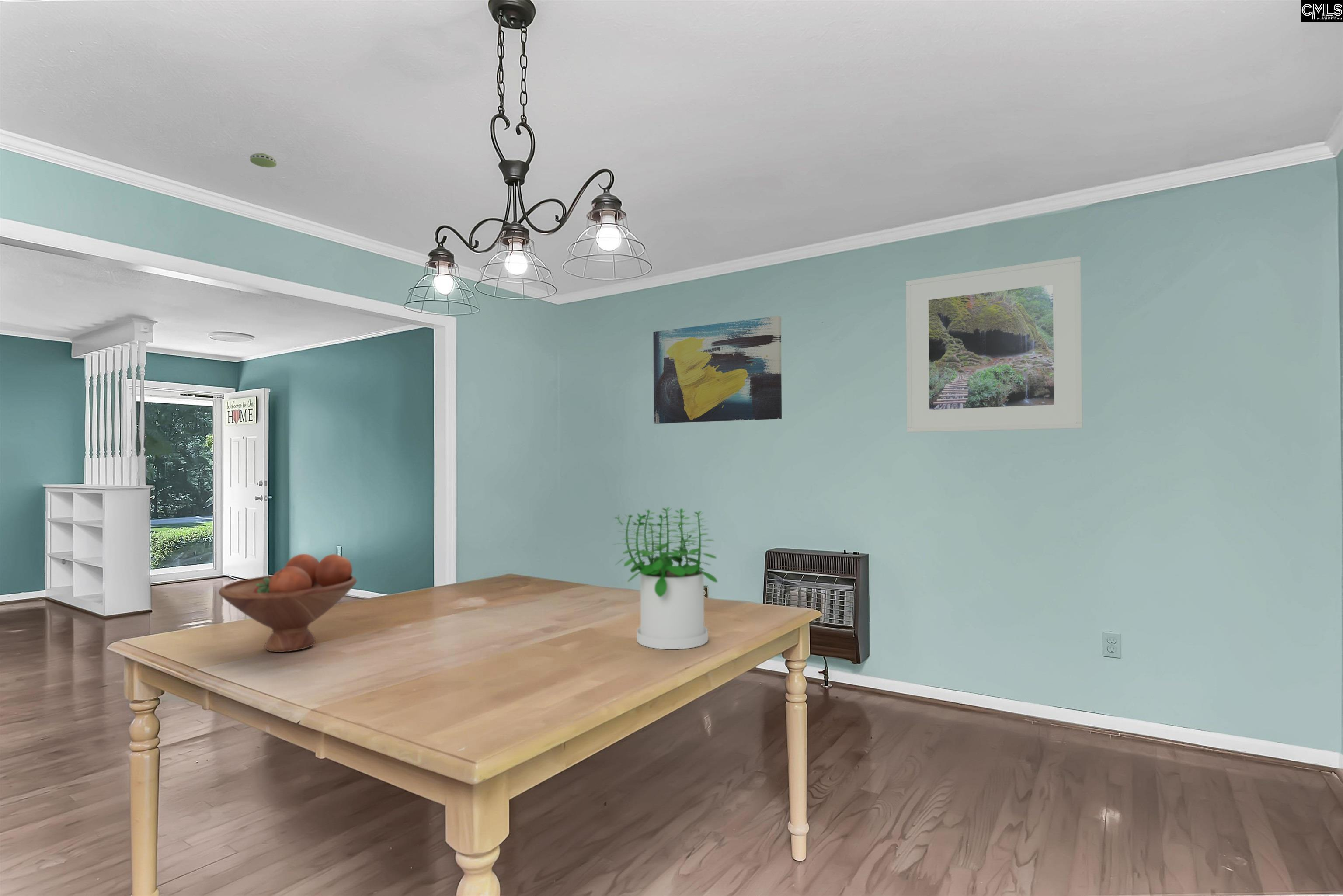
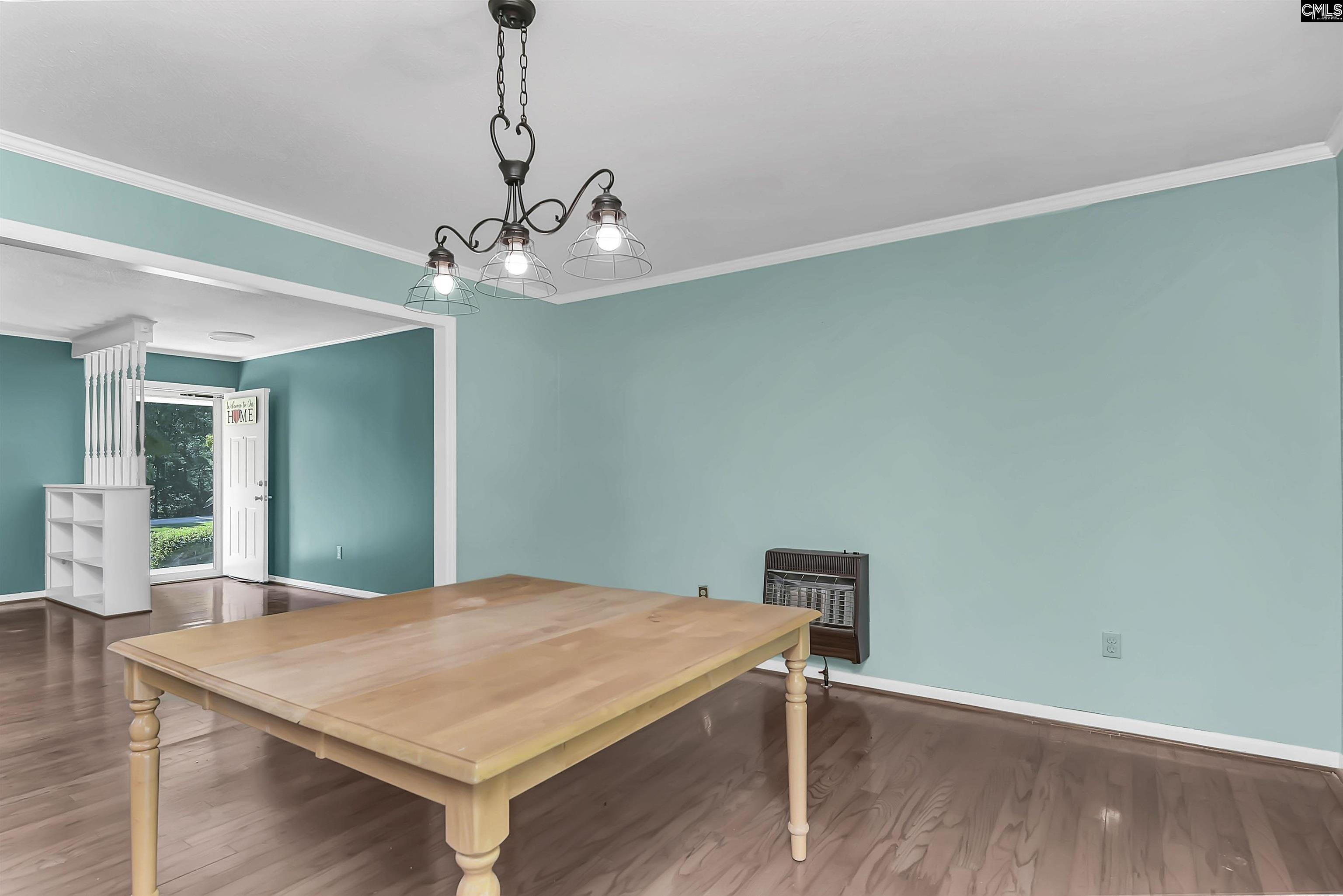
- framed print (988, 350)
- wall art (714, 373)
- potted plant (663, 573)
- smoke detector (263, 160)
- fruit bowl (290, 602)
